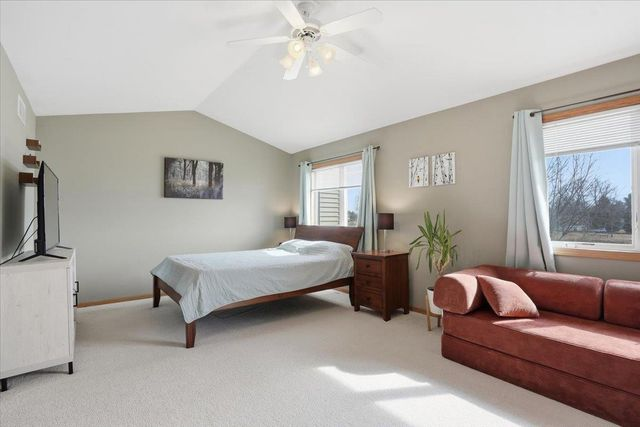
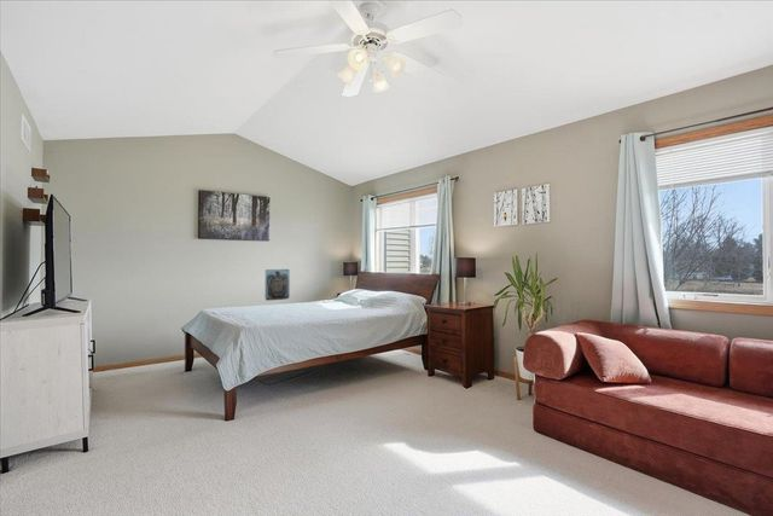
+ wall sculpture (278, 284)
